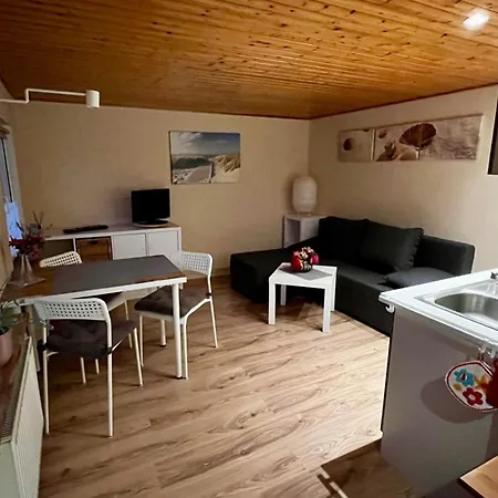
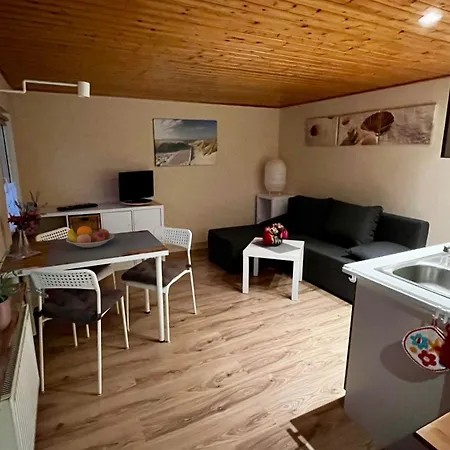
+ fruit bowl (90, 235)
